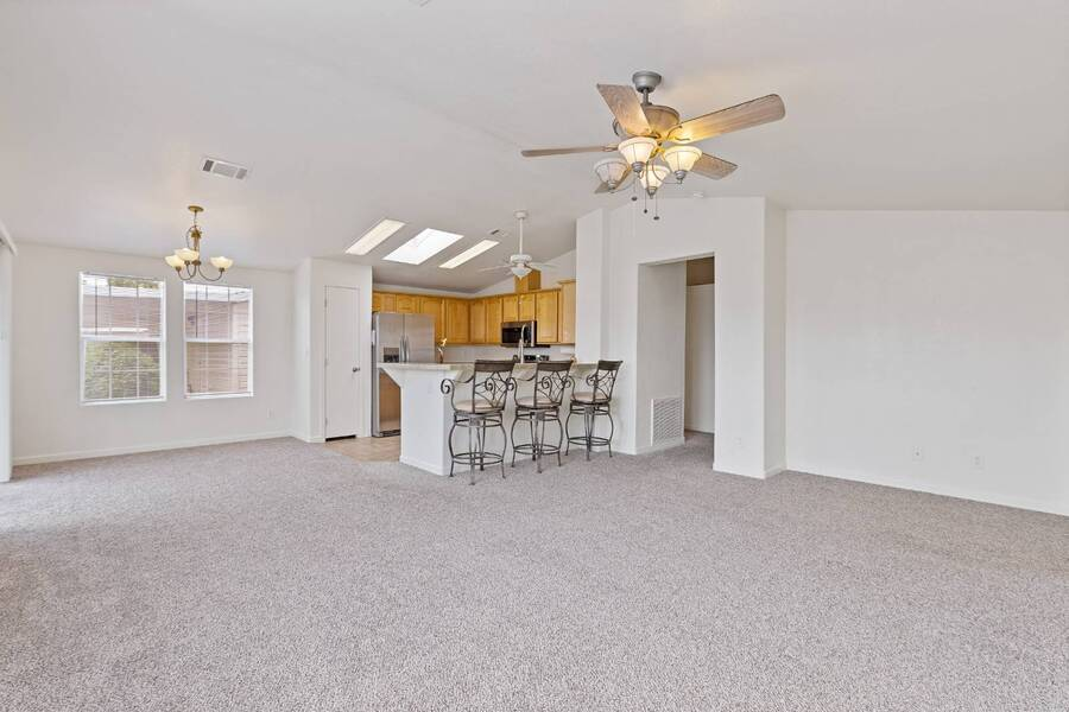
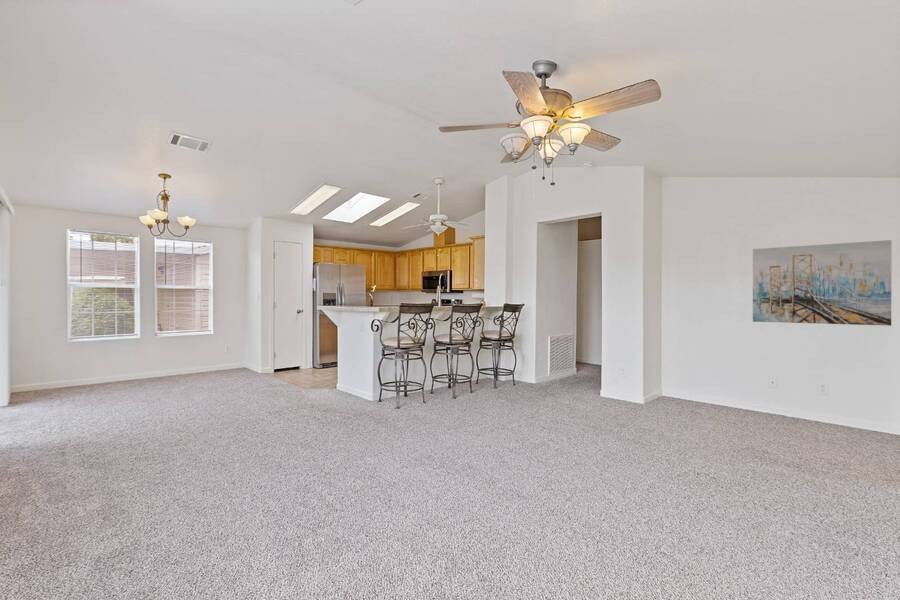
+ wall art (816, 284)
